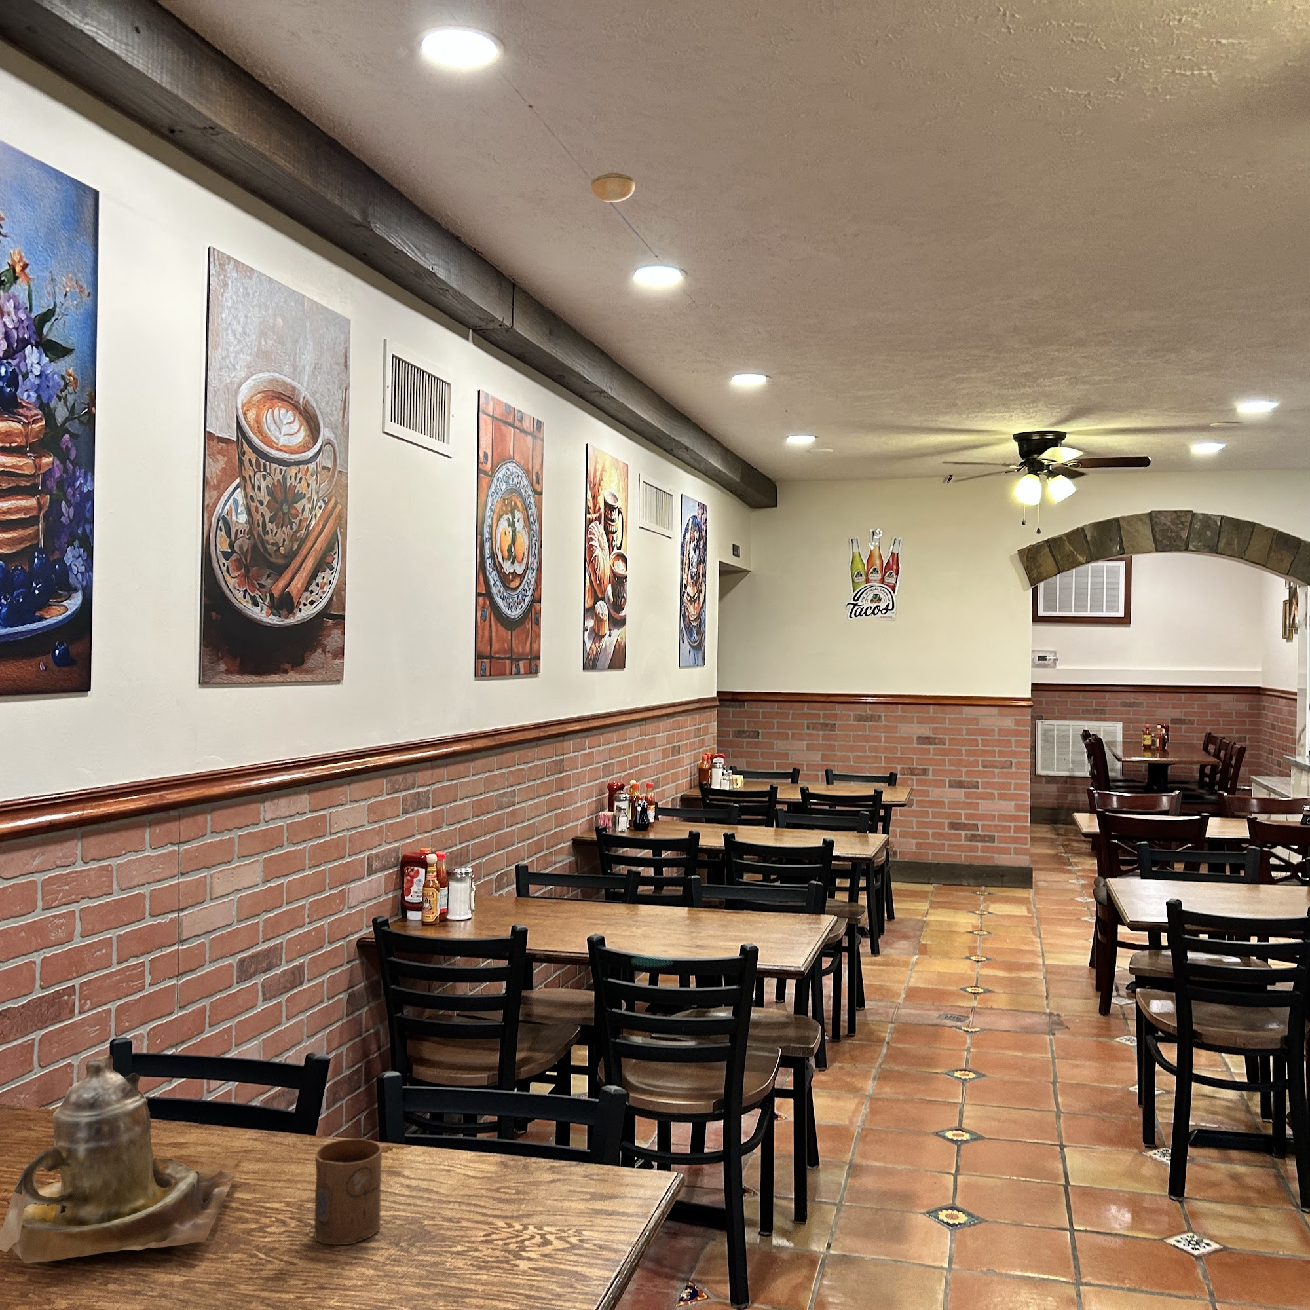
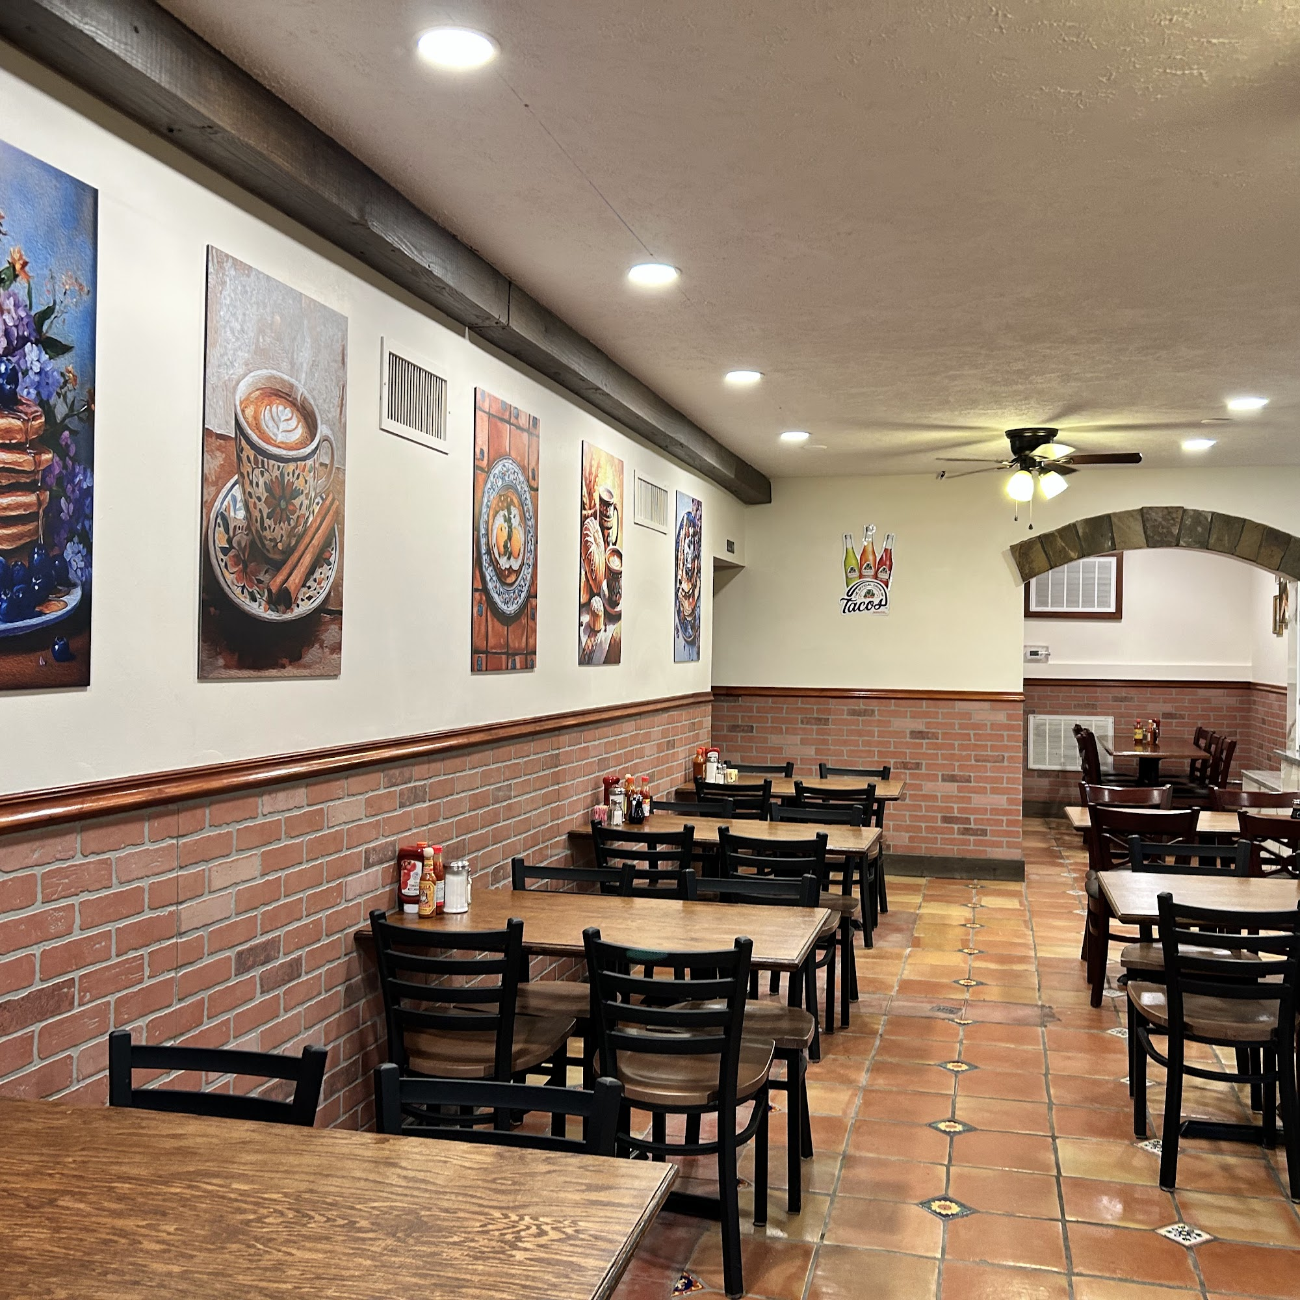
- cup (345, 1190)
- smoke detector (613, 187)
- teapot (126, 1135)
